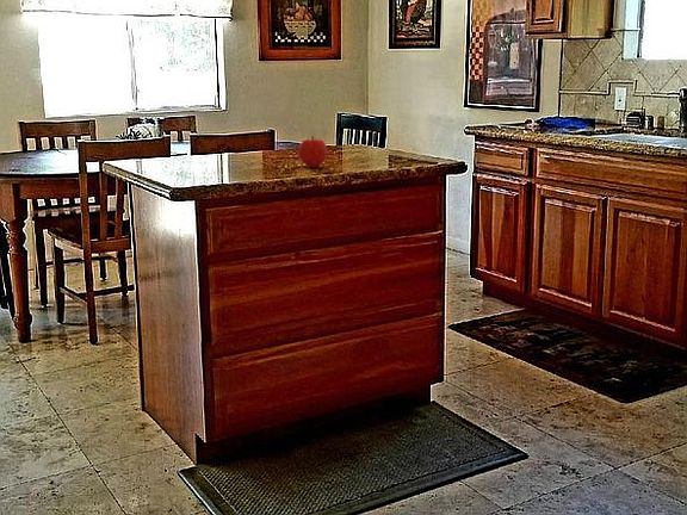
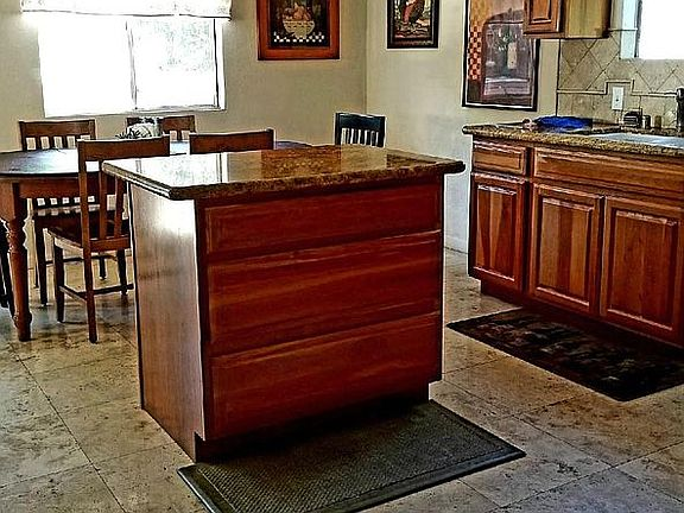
- fruit (312, 151)
